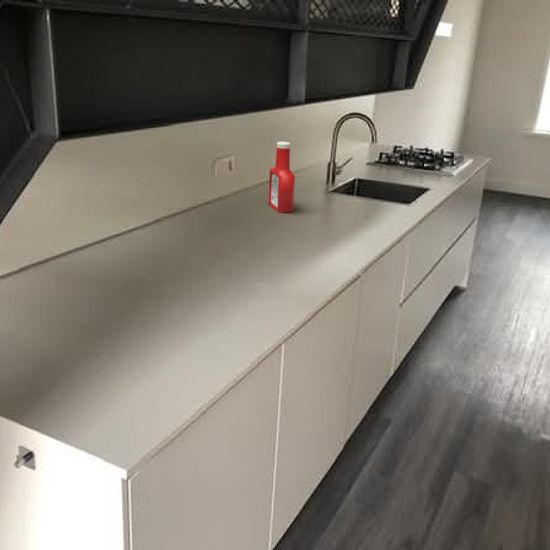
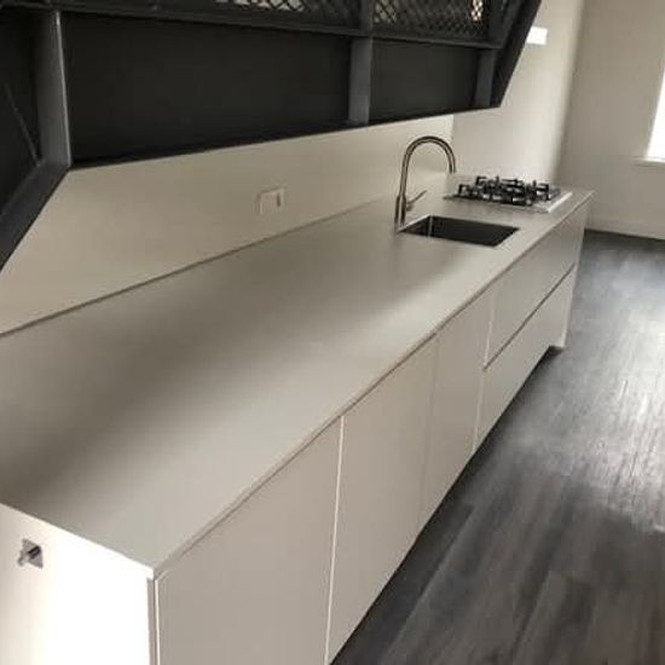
- soap bottle (282, 175)
